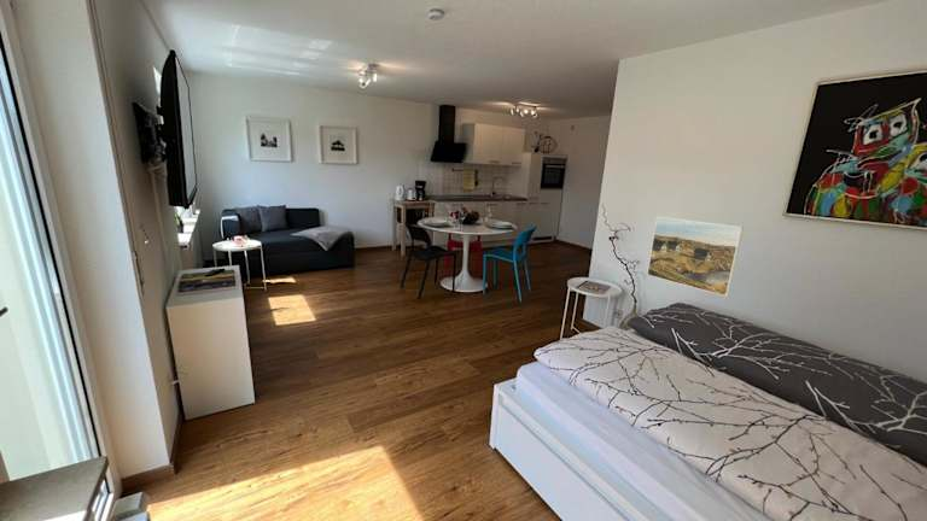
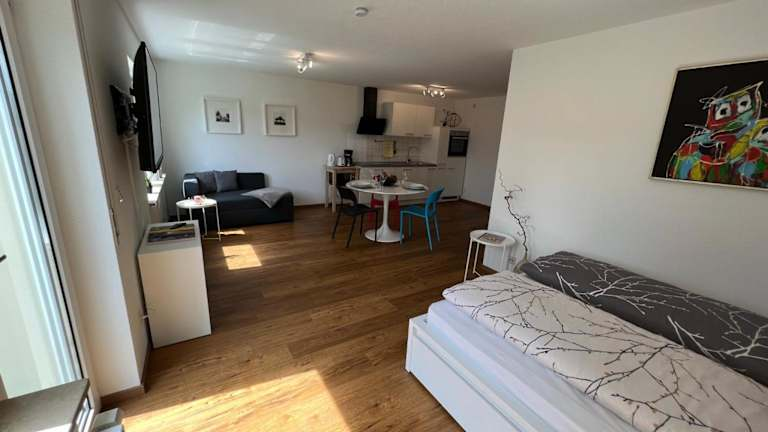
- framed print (689, 253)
